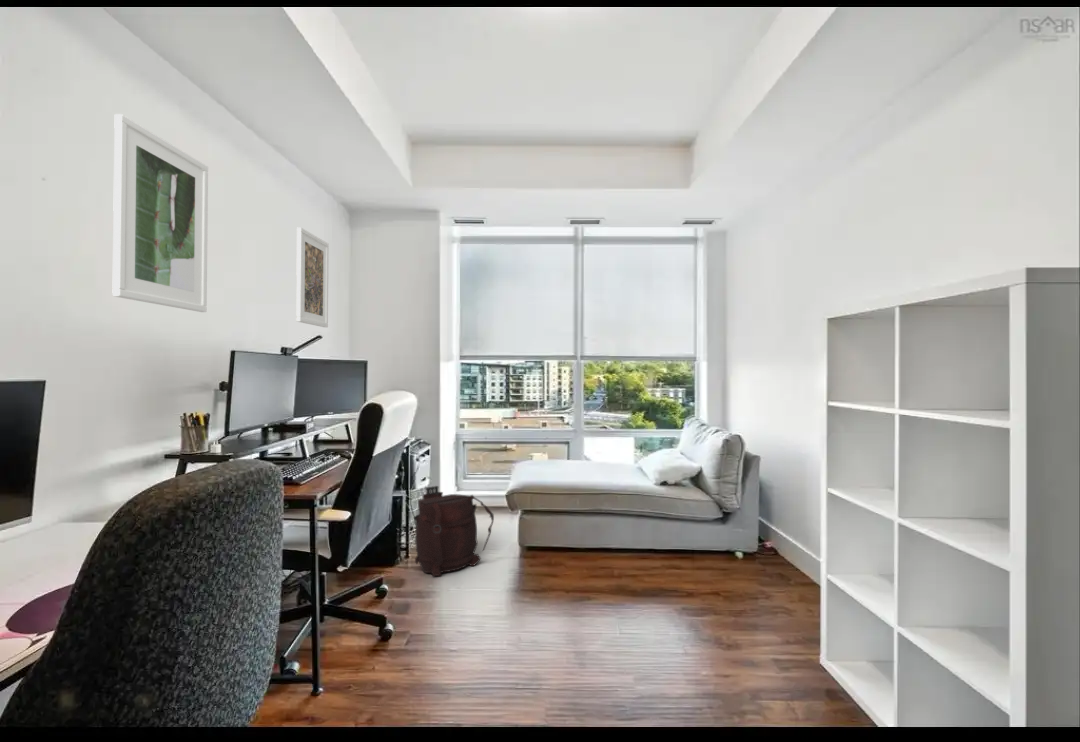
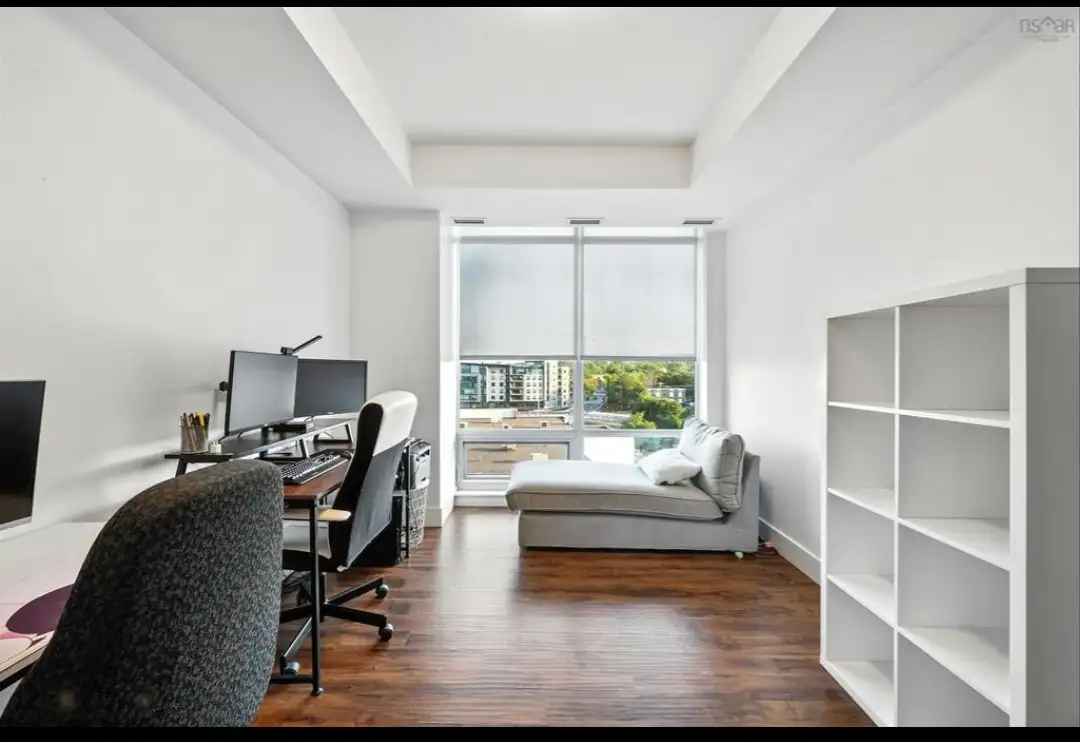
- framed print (313, 280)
- backpack (446, 528)
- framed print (165, 223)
